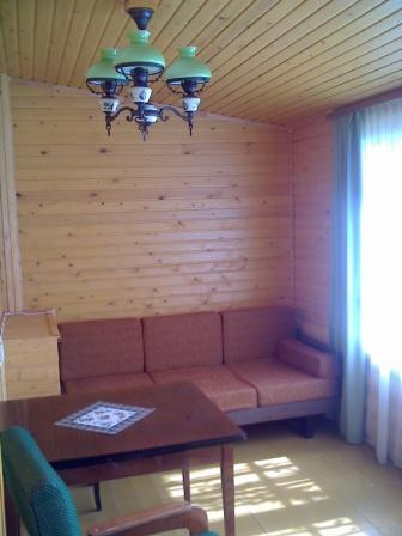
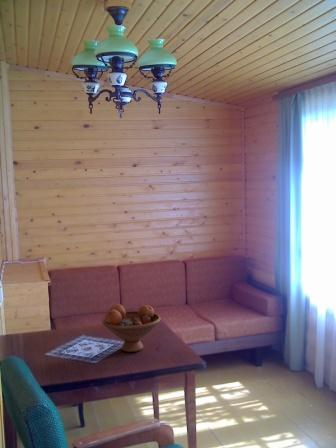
+ fruit bowl (131, 327)
